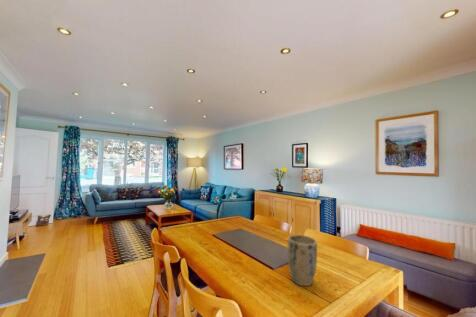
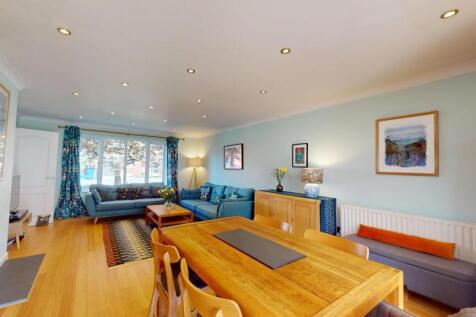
- plant pot (301, 259)
